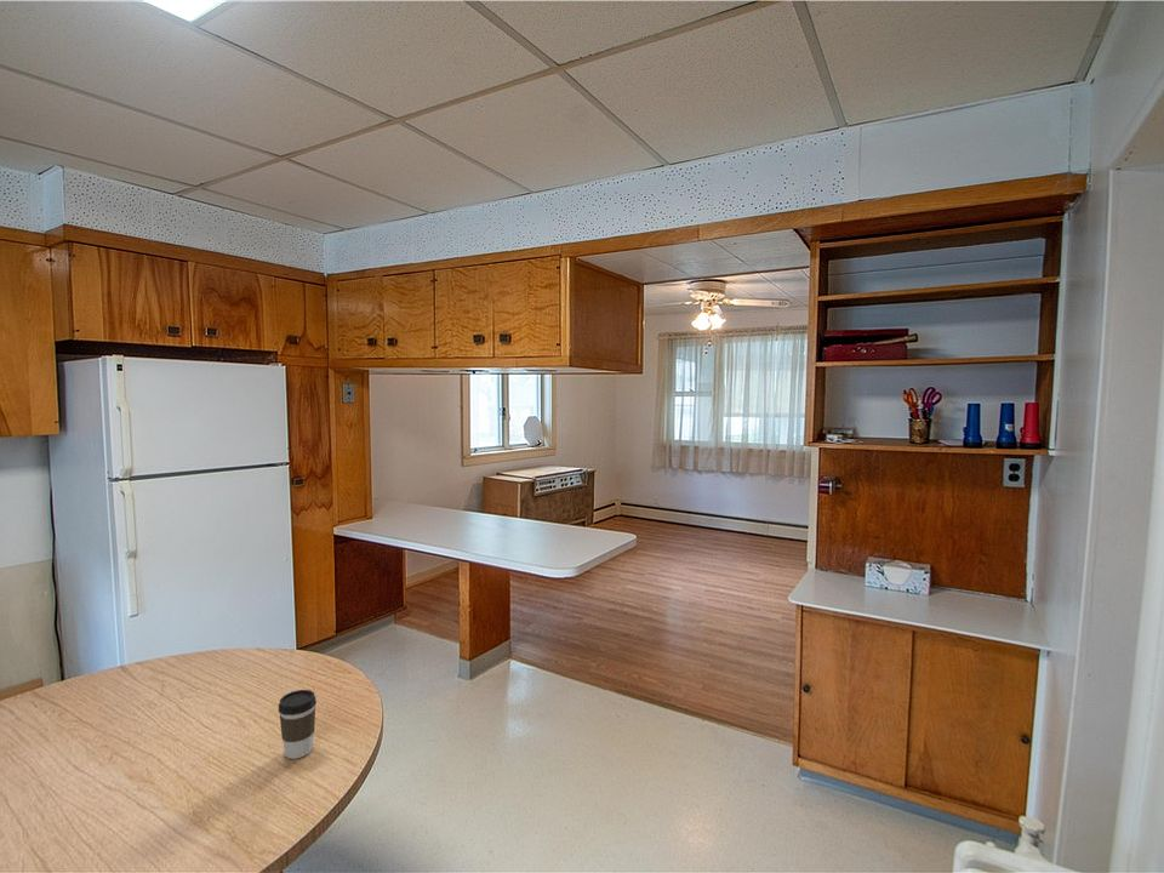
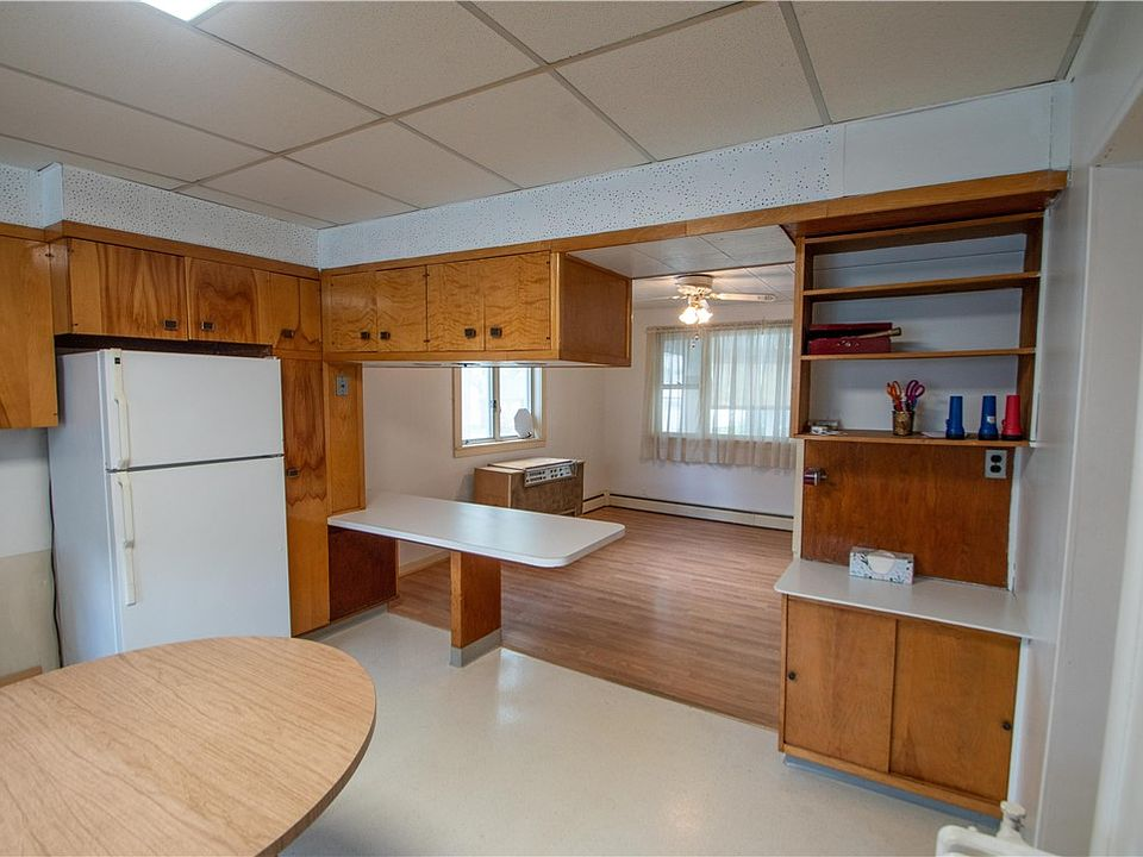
- coffee cup (297, 724)
